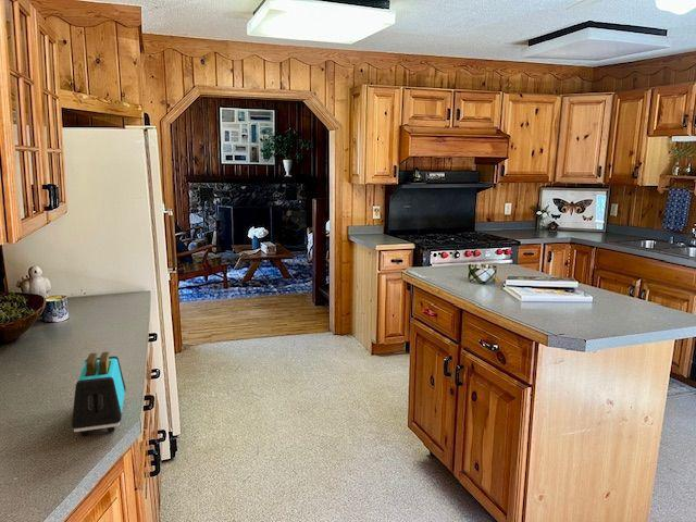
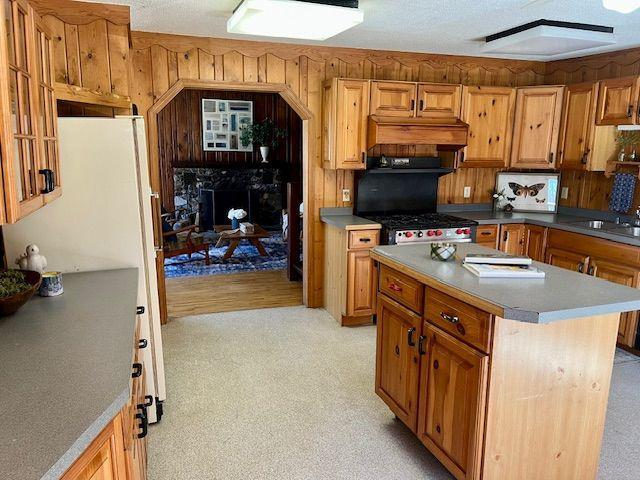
- toaster (99, 387)
